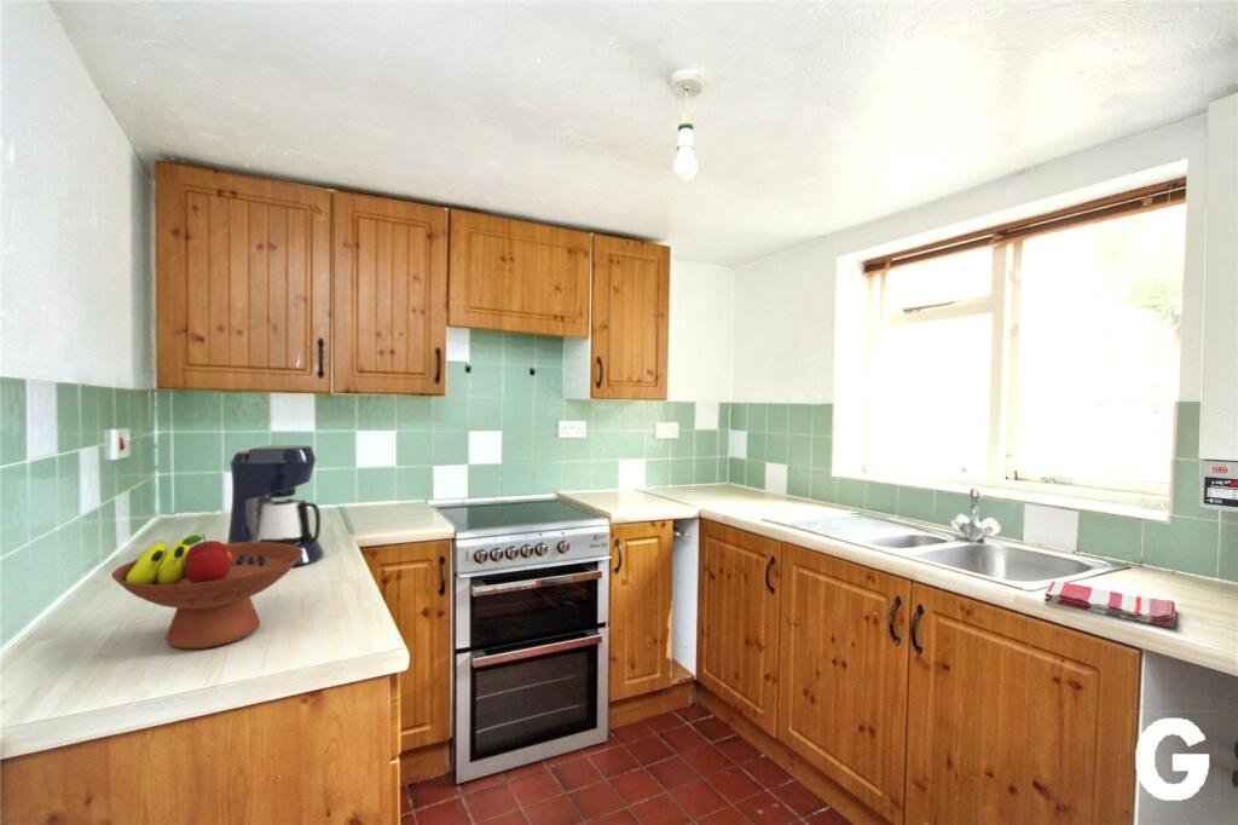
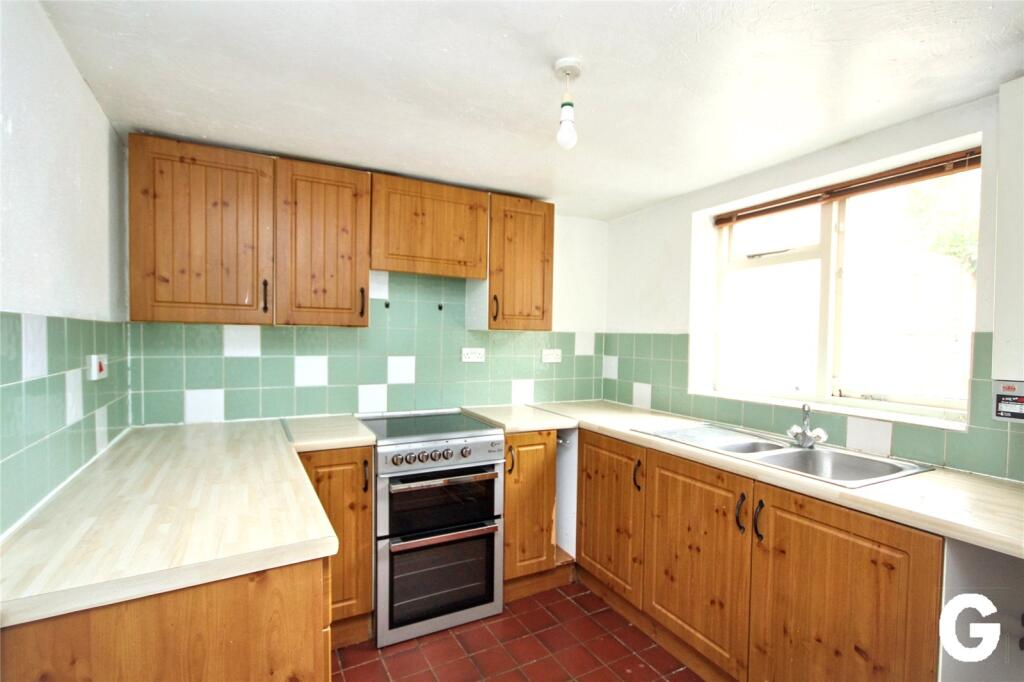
- dish towel (1107, 600)
- coffee maker (274, 502)
- fruit bowl (214, 583)
